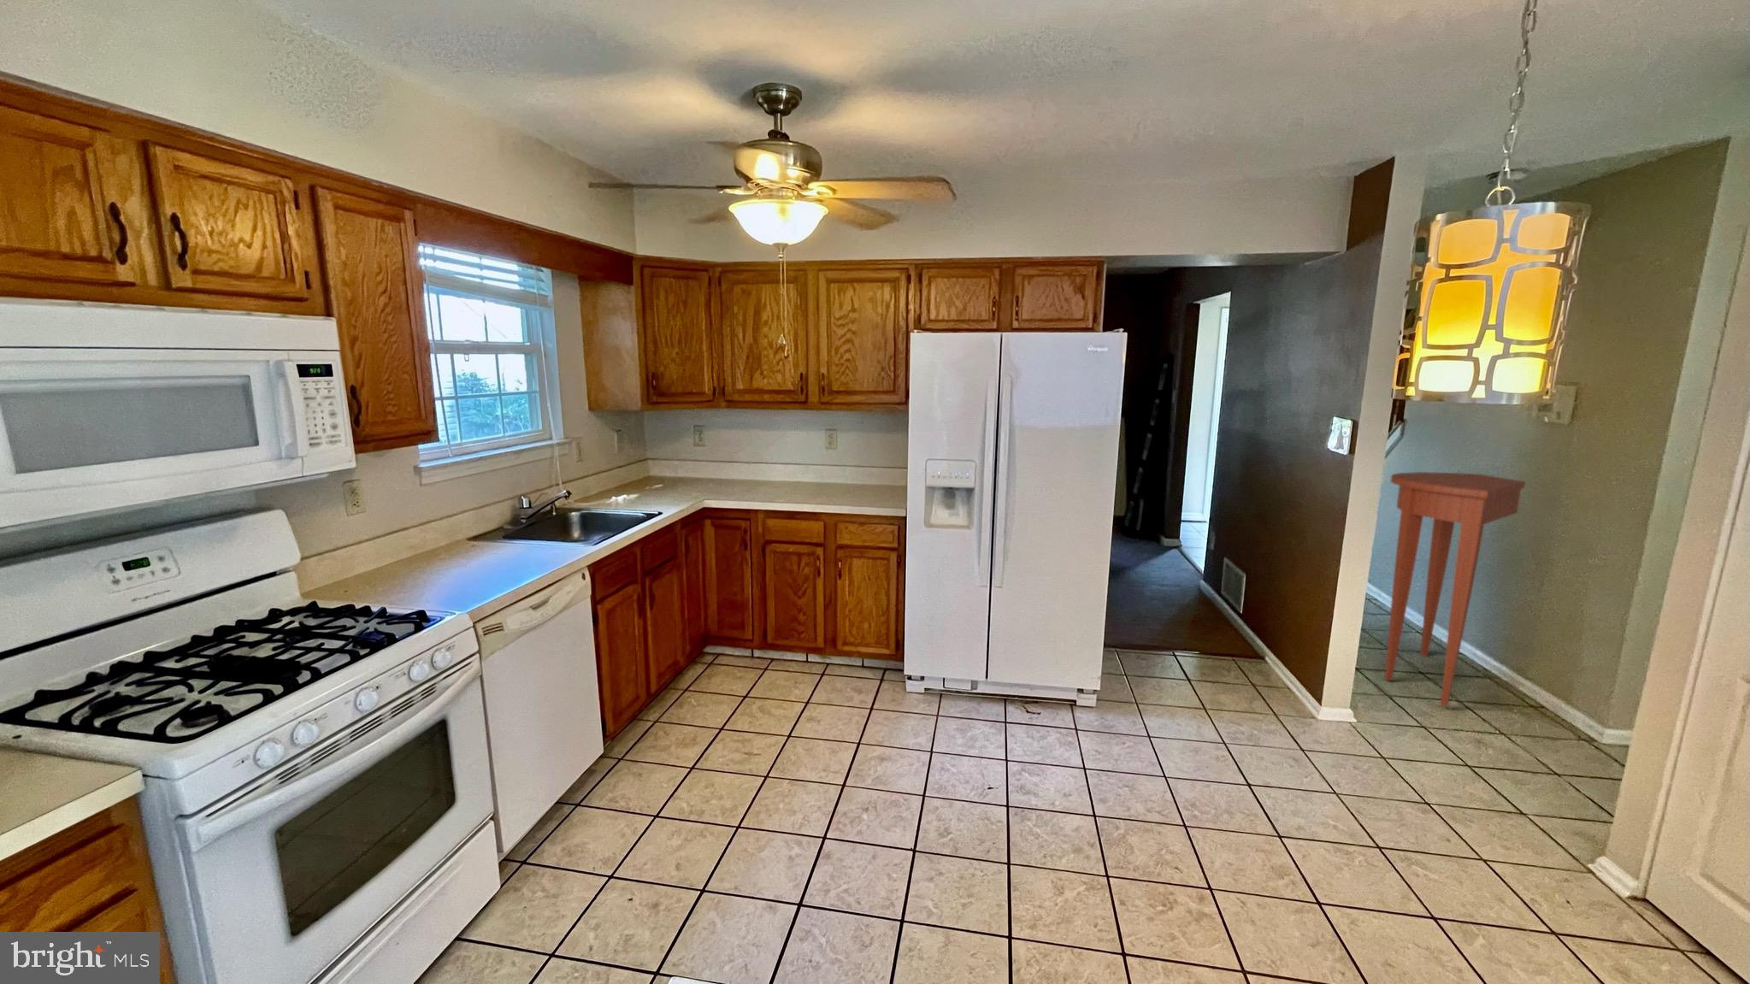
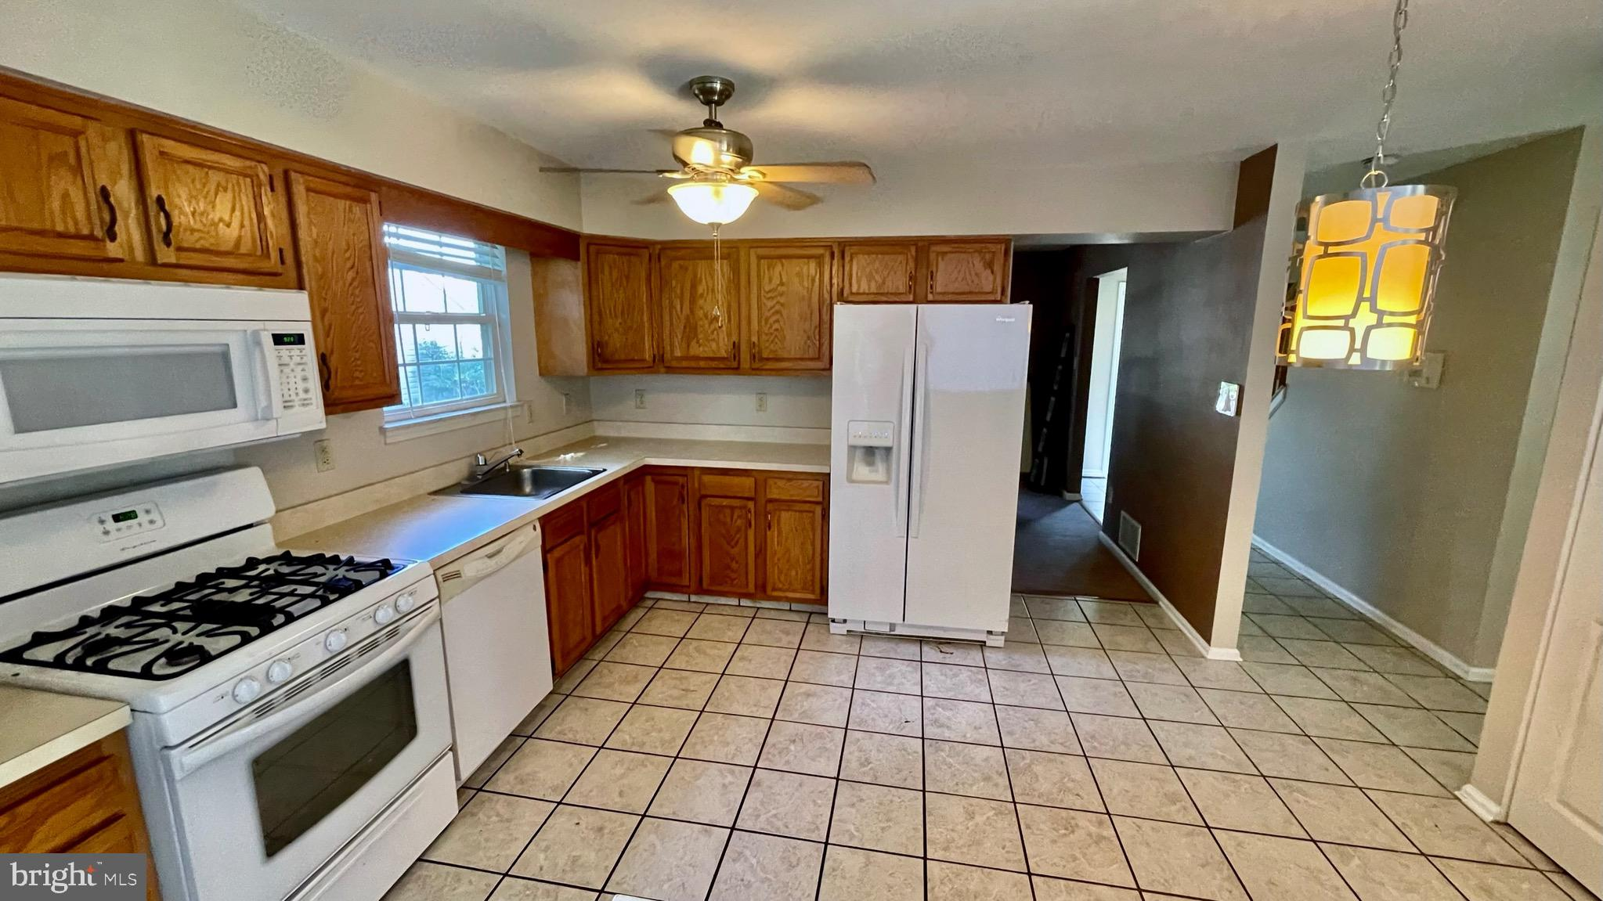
- console table (1470, 584)
